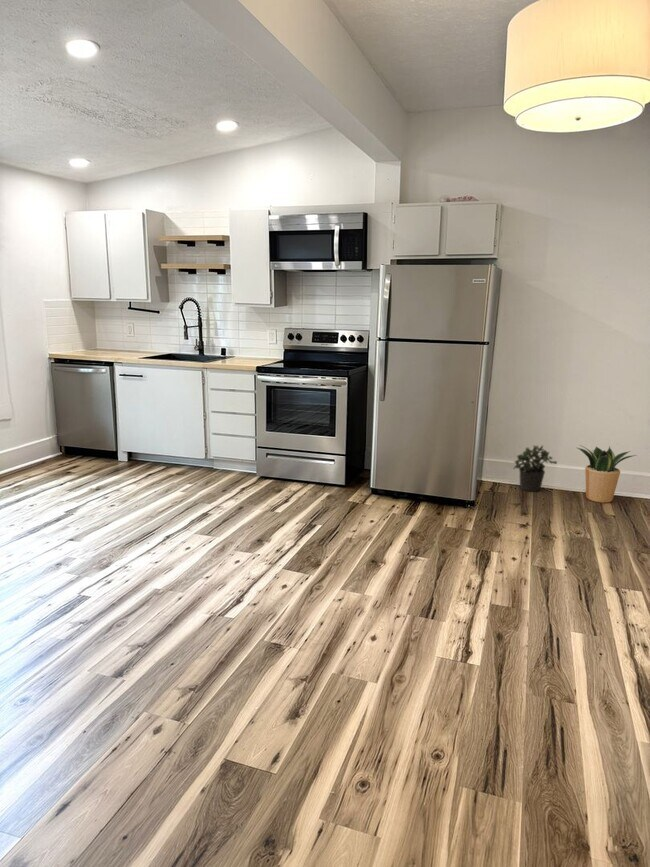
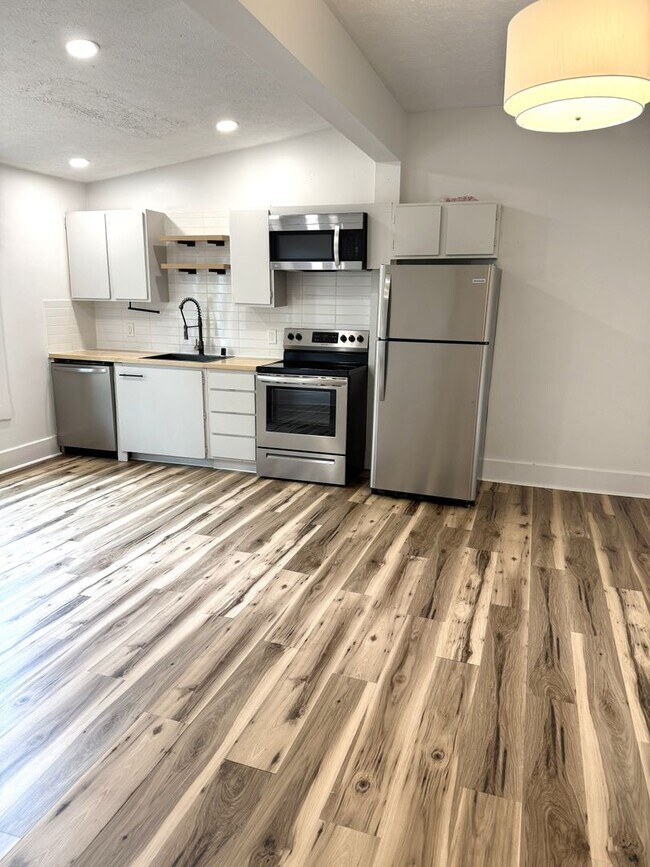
- potted plant (603, 473)
- potted plant (534, 467)
